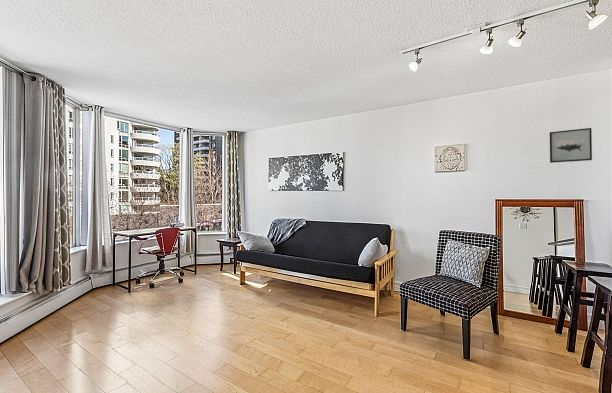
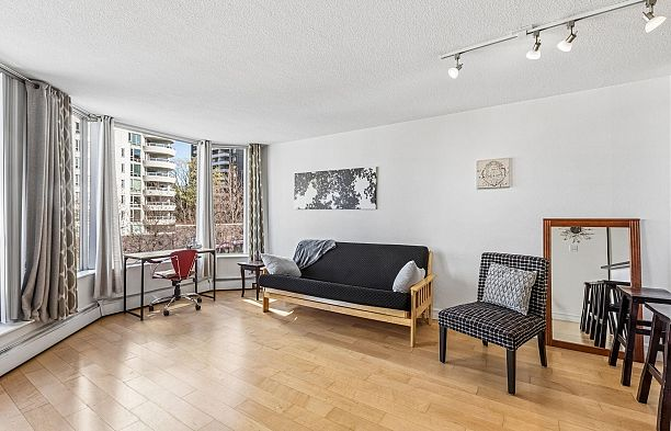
- wall art (570, 145)
